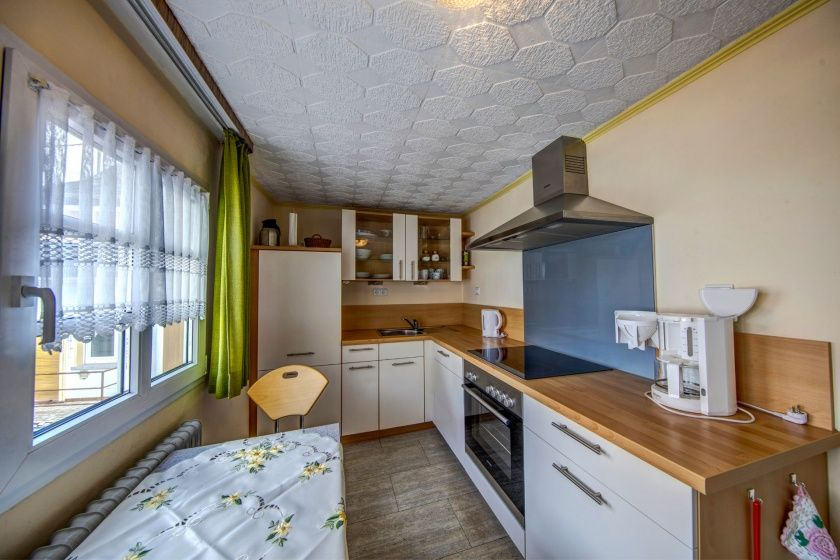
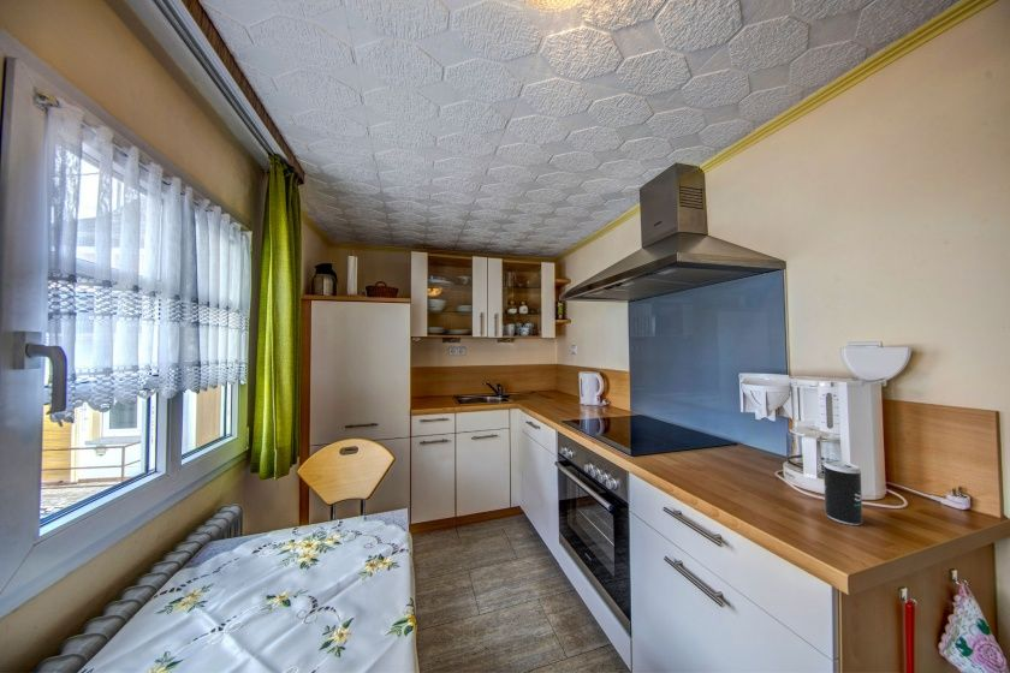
+ beverage can (842, 492)
